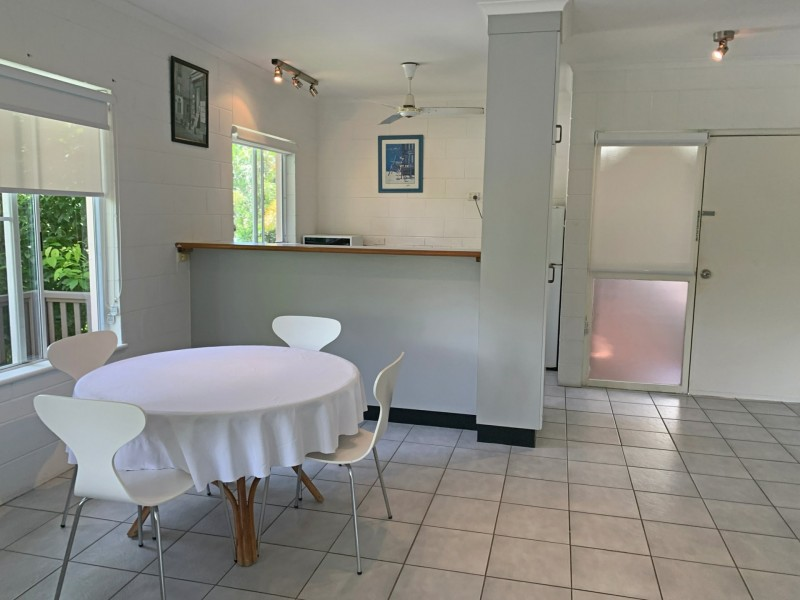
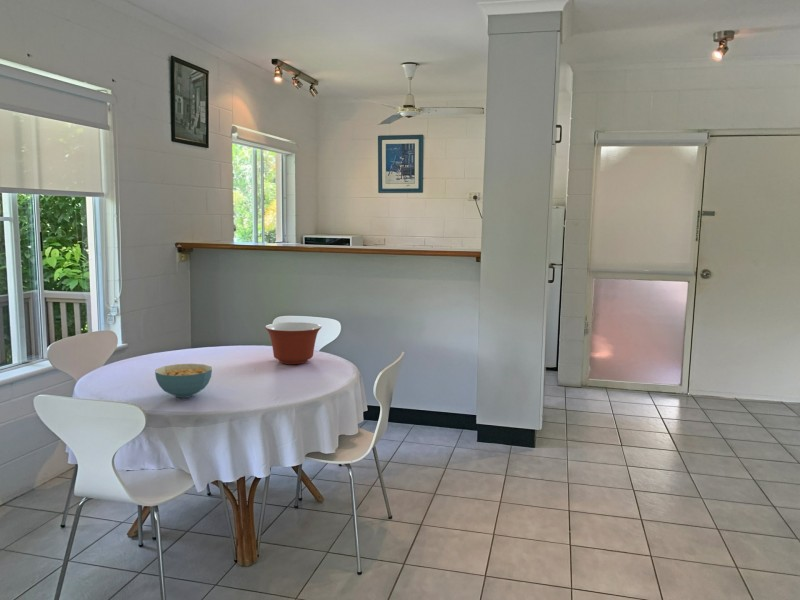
+ mixing bowl (293, 343)
+ cereal bowl (184, 382)
